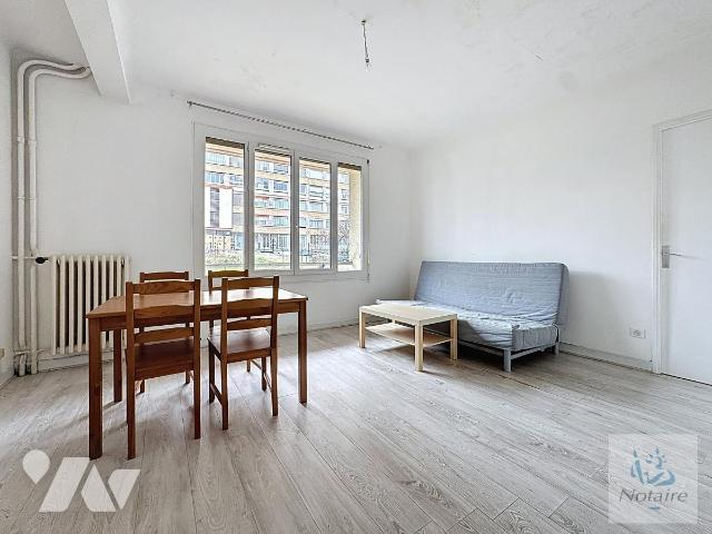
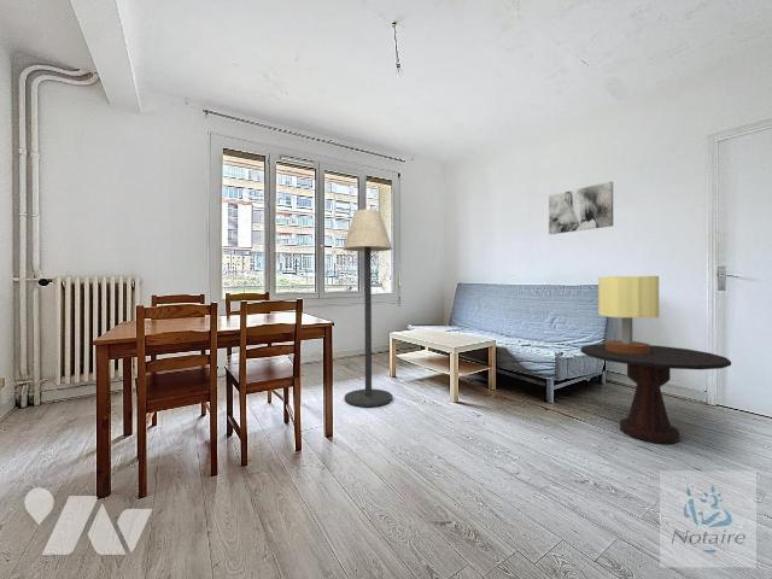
+ table lamp (626, 312)
+ floor lamp (368, 305)
+ side table (648, 392)
+ wall art (578, 209)
